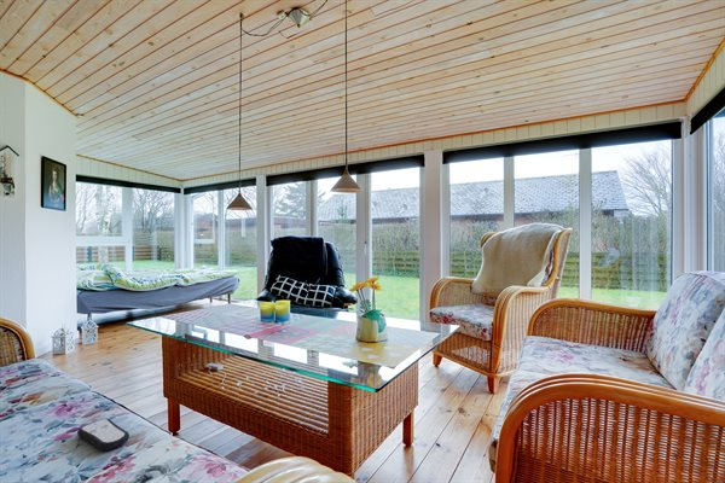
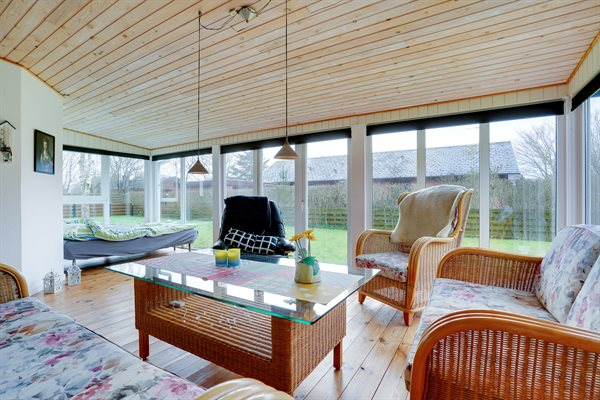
- remote control (104, 433)
